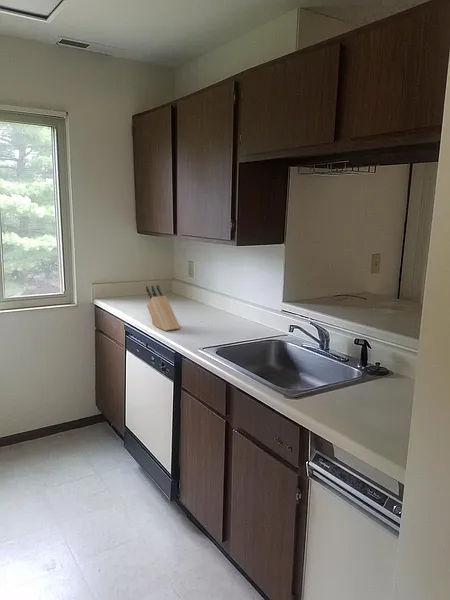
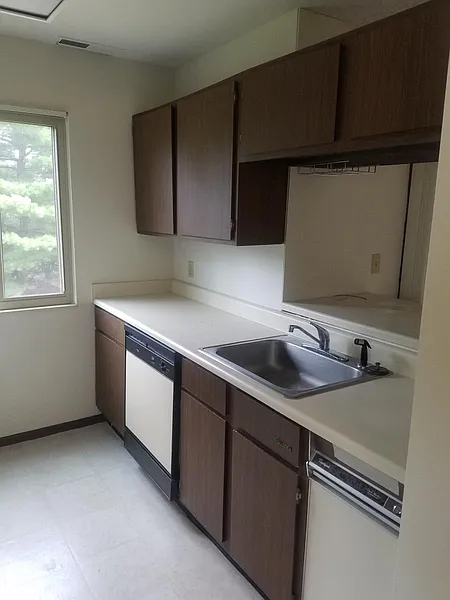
- knife block (161, 306)
